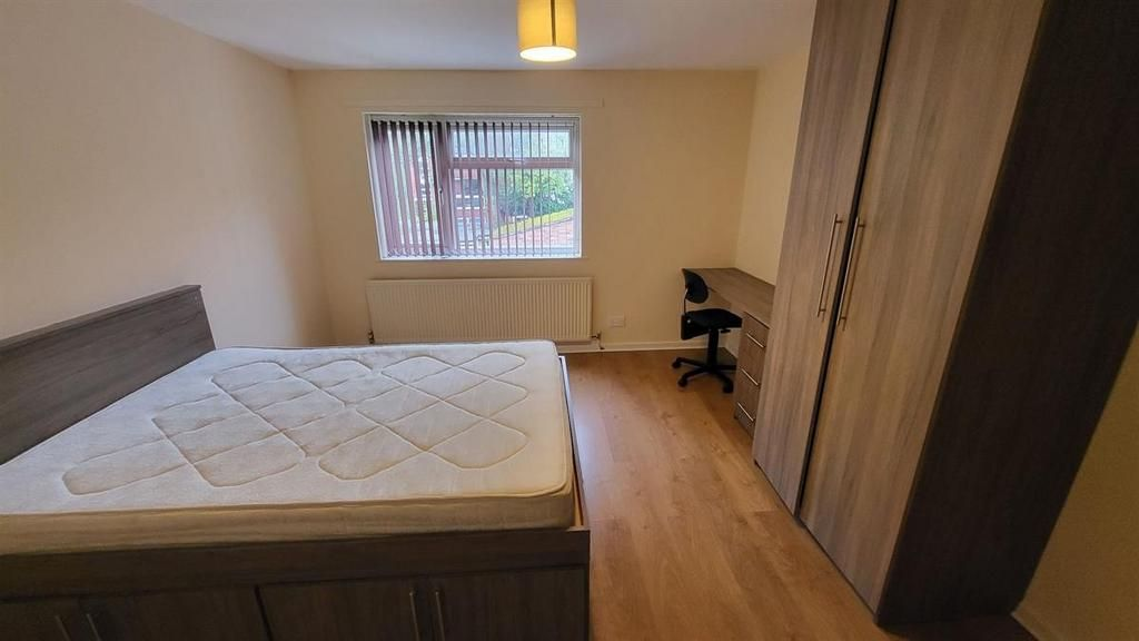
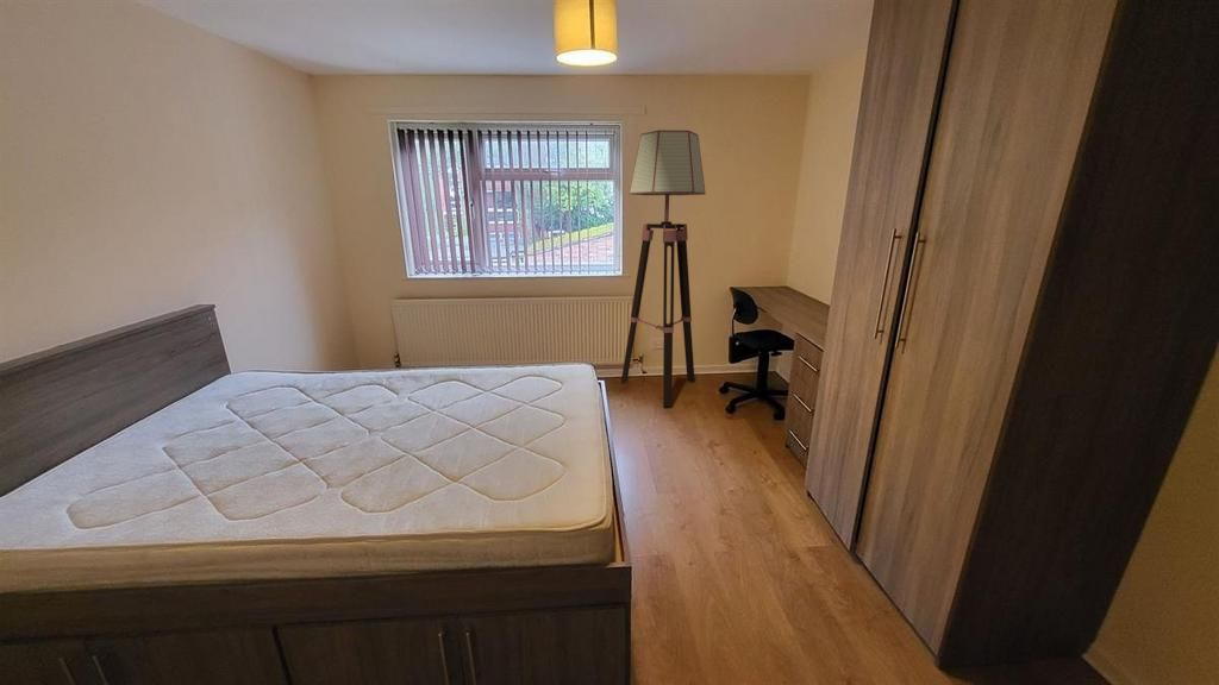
+ floor lamp (665, 271)
